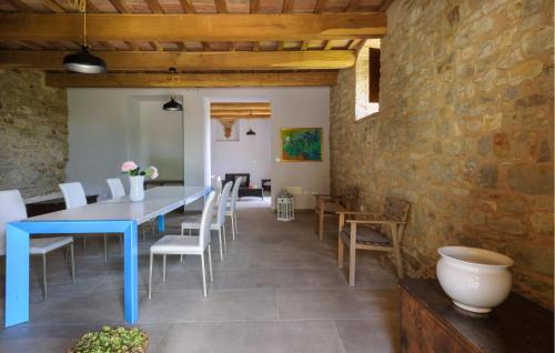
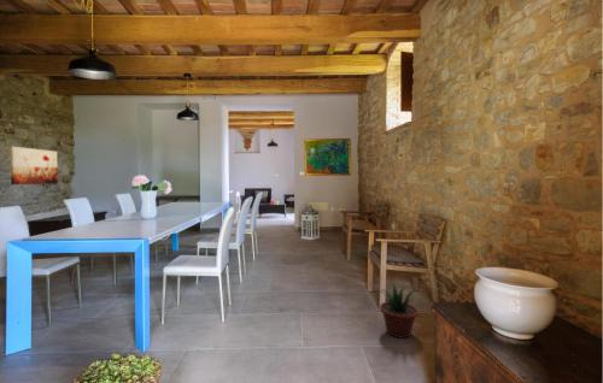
+ potted plant (394, 310)
+ wall art (35, 166)
